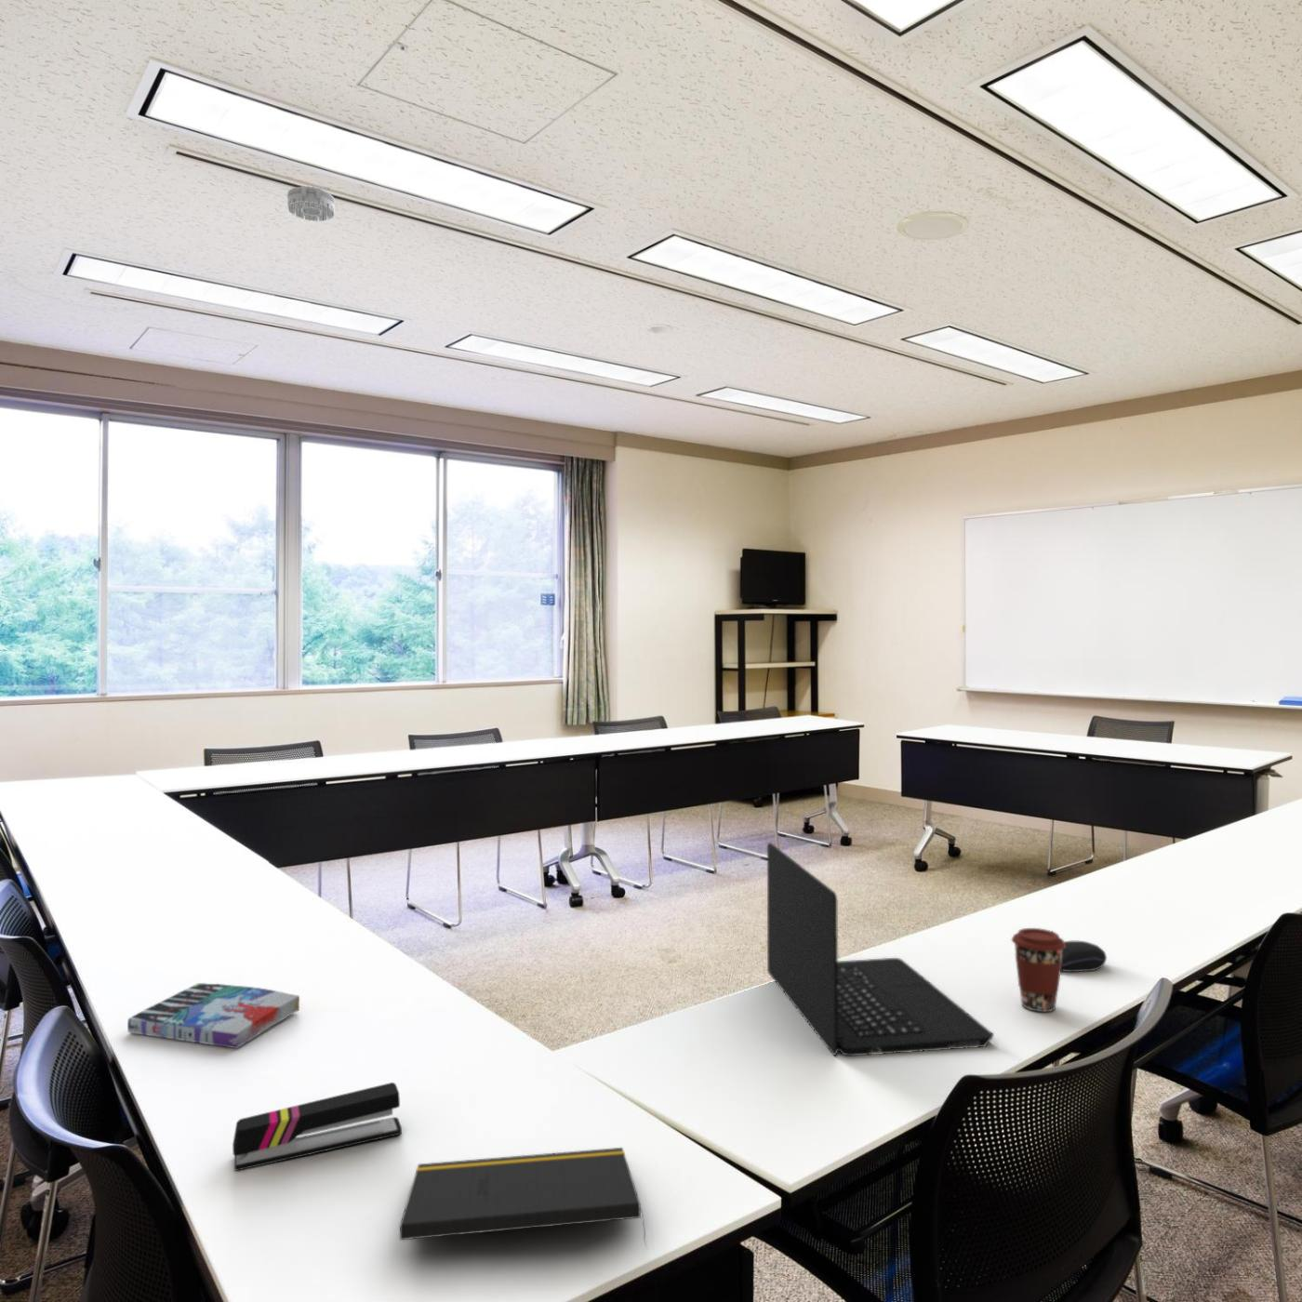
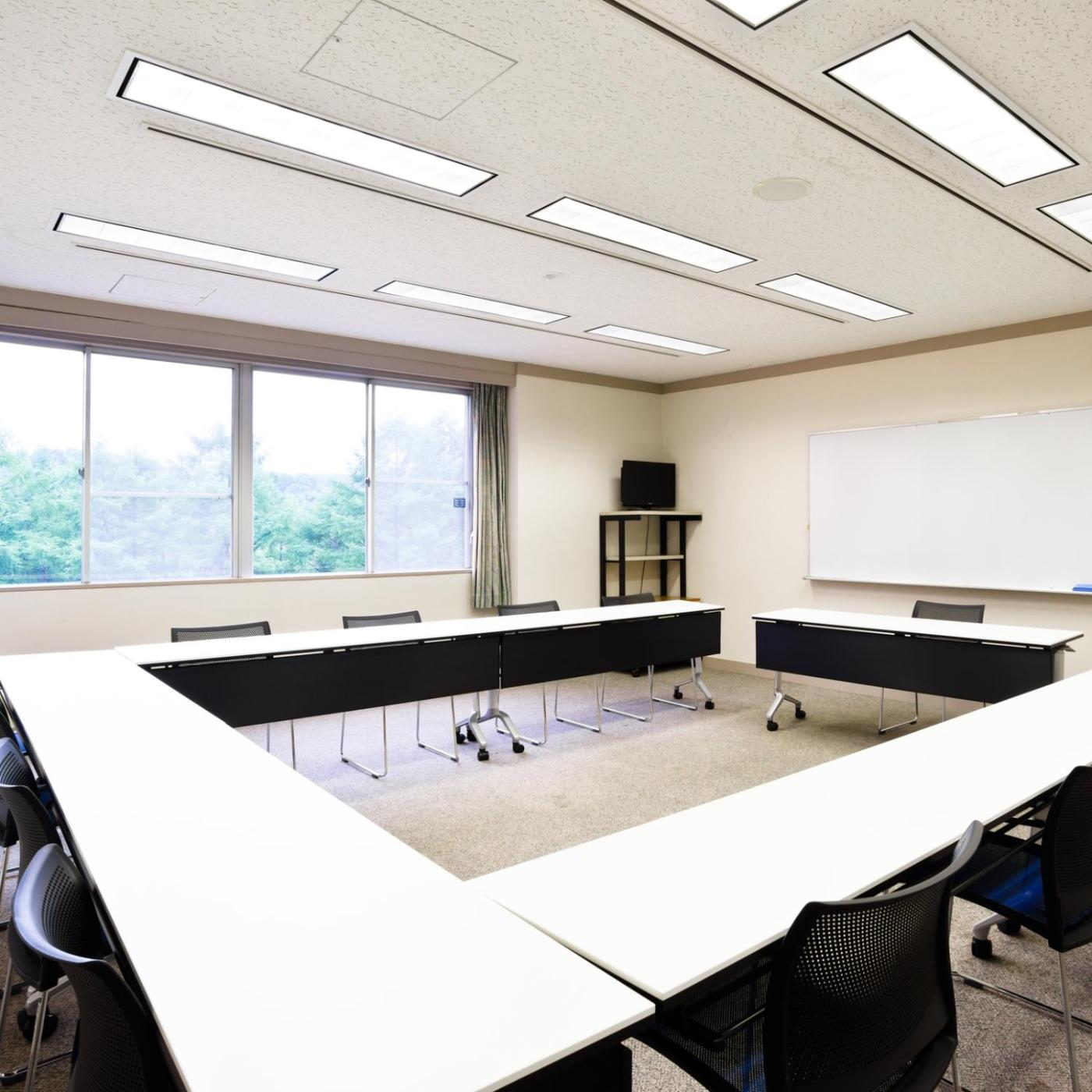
- smoke detector (311, 203)
- laptop (870, 959)
- coffee cup (1037, 969)
- computer mouse (1072, 954)
- book (216, 1012)
- notepad (522, 1190)
- stapler (320, 1123)
